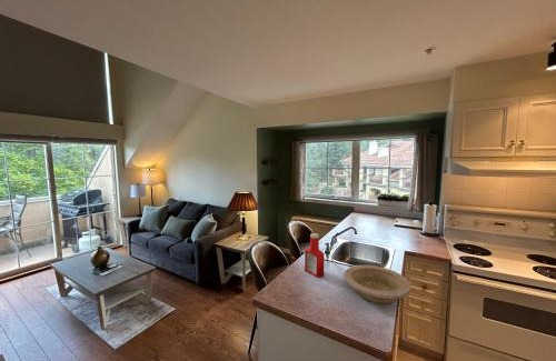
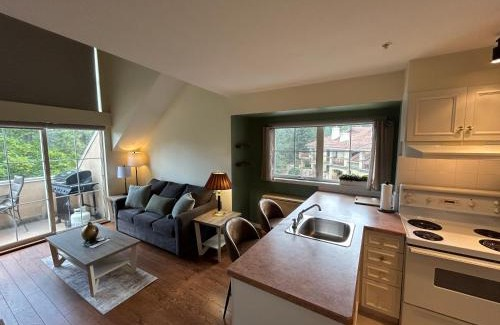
- bowl (375, 284)
- soap bottle (314, 253)
